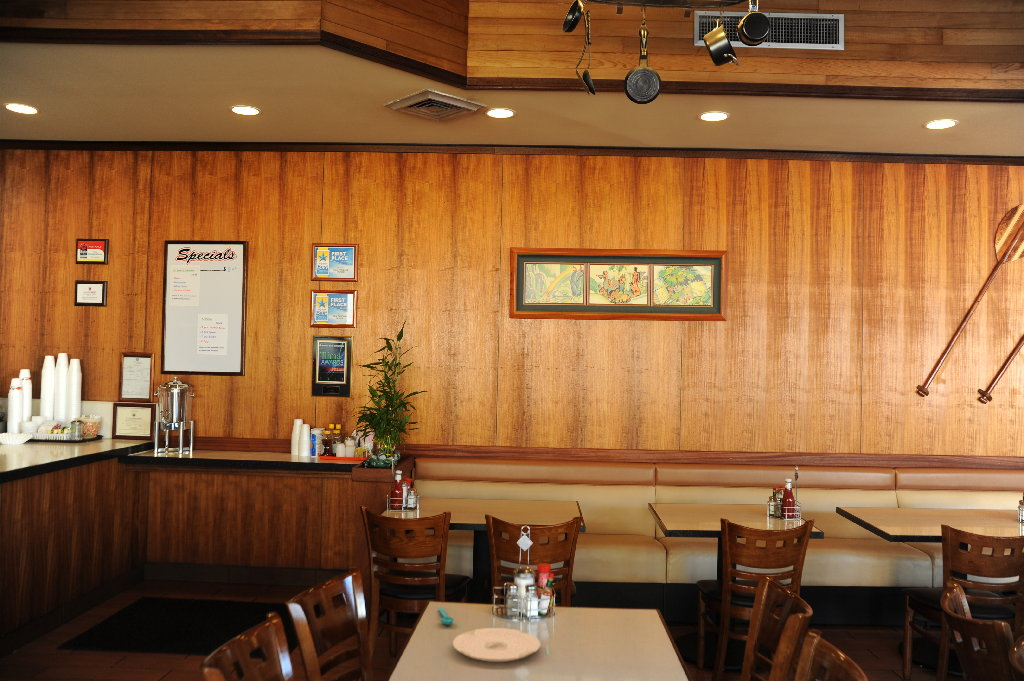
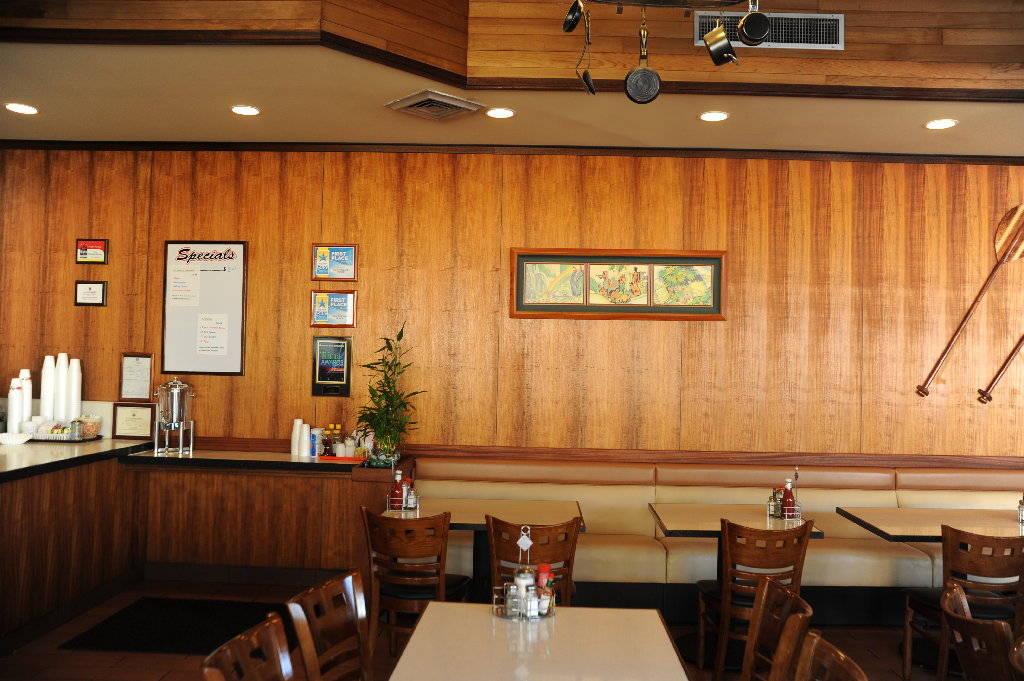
- plate (496, 646)
- spoon (444, 615)
